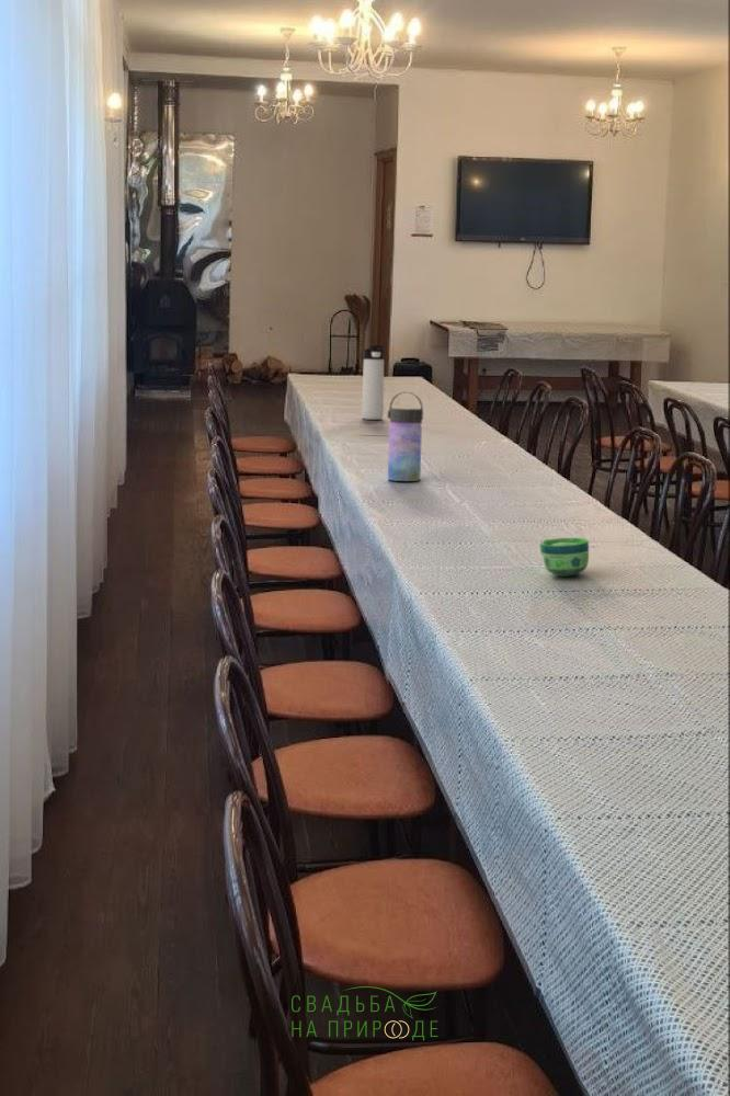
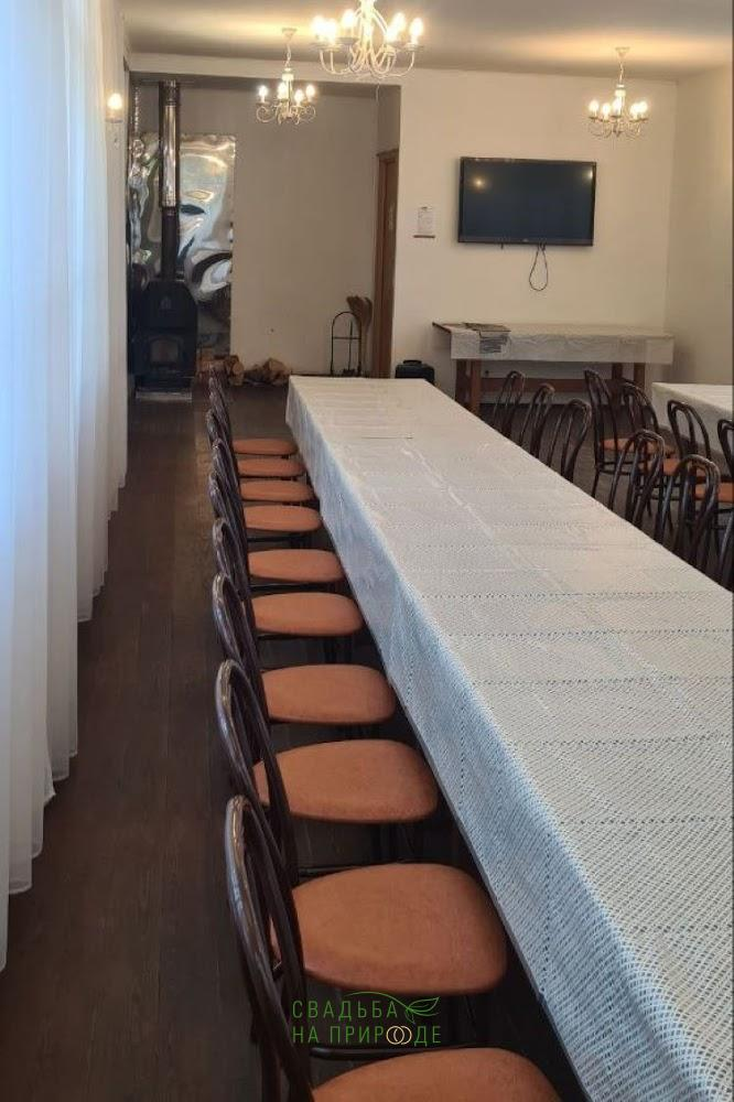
- water bottle (404, 435)
- thermos bottle (374, 381)
- cup (559, 556)
